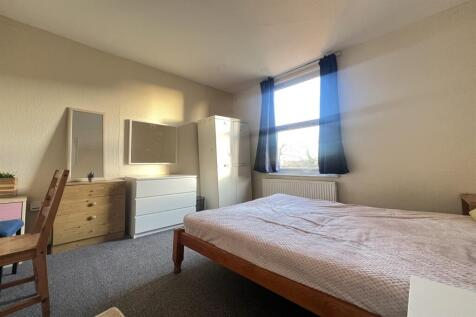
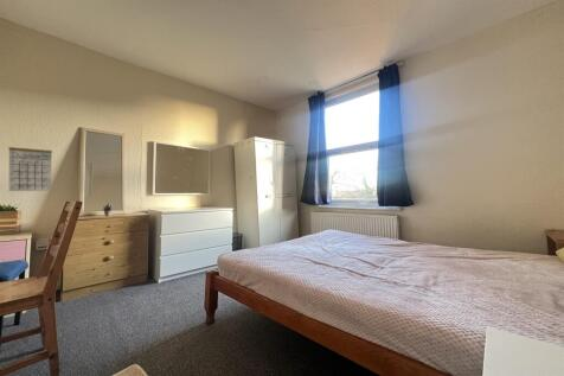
+ calendar (31, 165)
